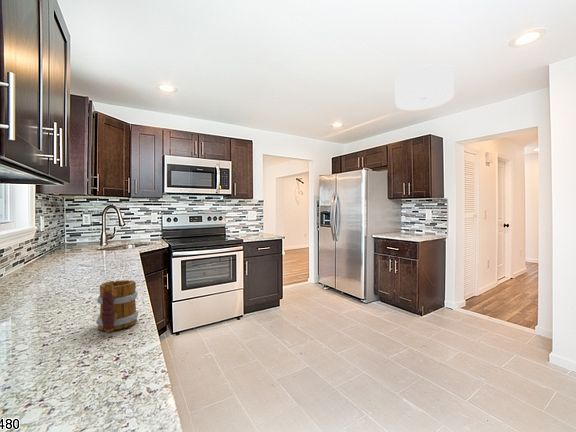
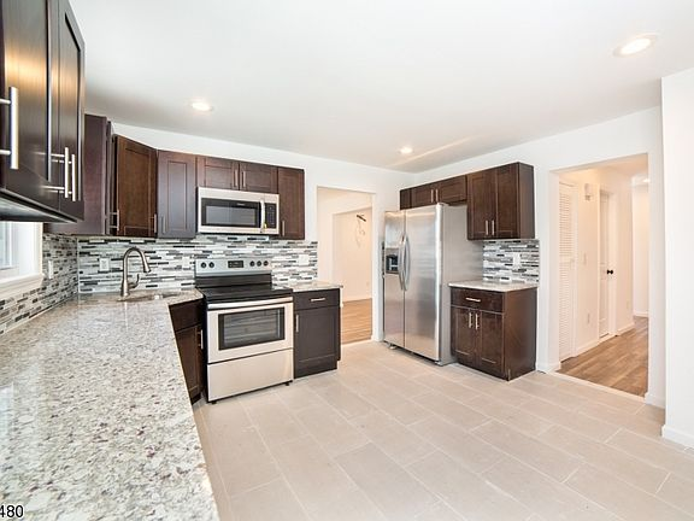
- ceiling light (423, 89)
- mug (115, 302)
